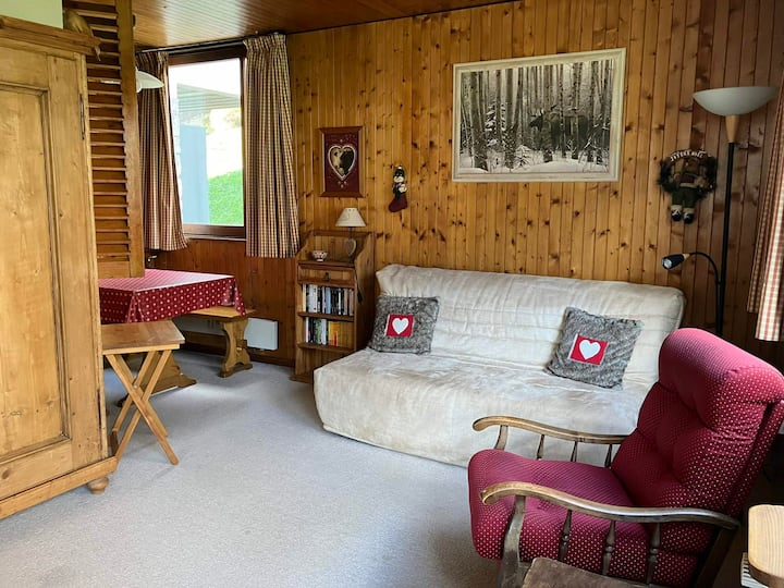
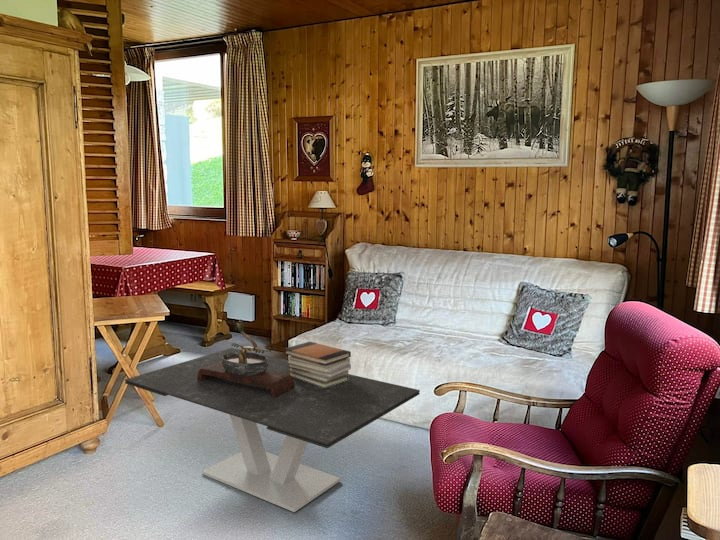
+ bonsai tree (244, 350)
+ book stack (318, 363)
+ coffee table (269, 429)
